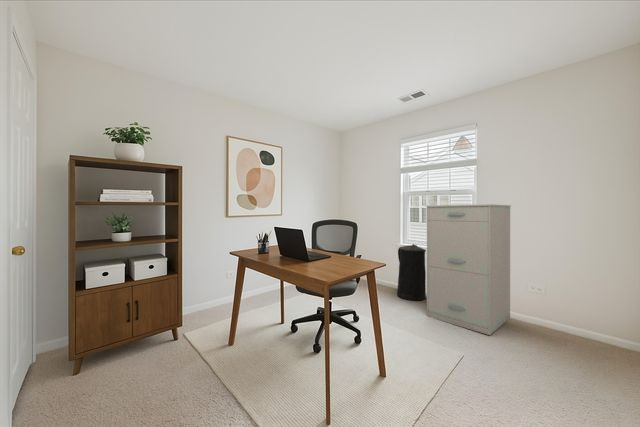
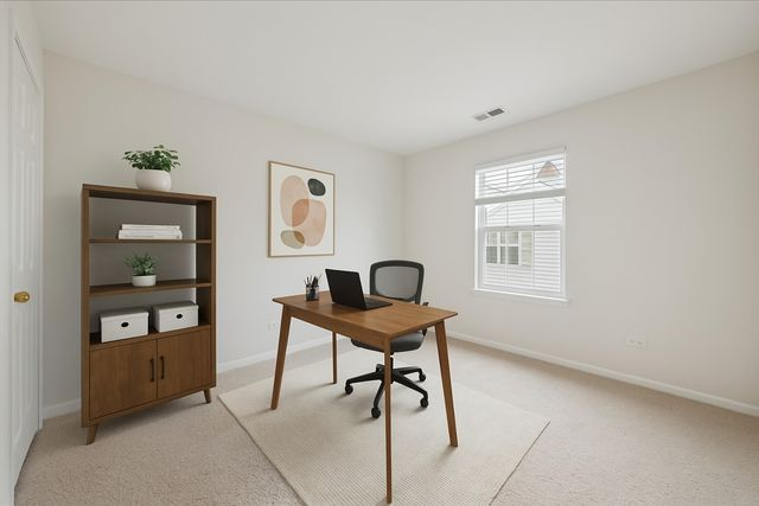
- filing cabinet (467, 261)
- trash can (409, 269)
